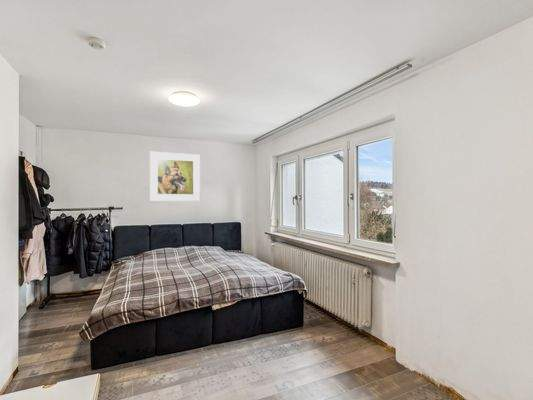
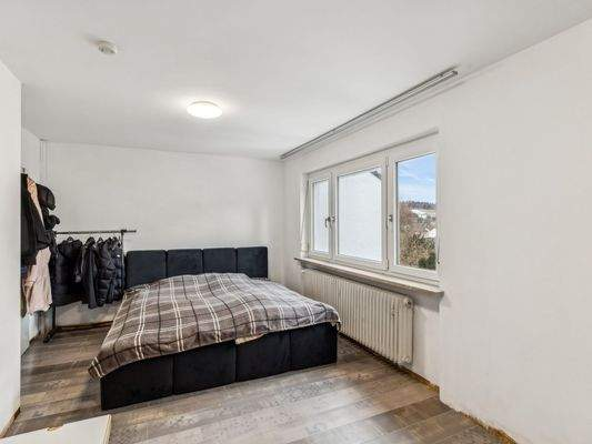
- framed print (175, 177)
